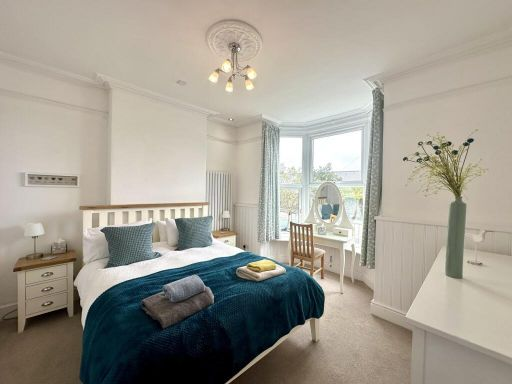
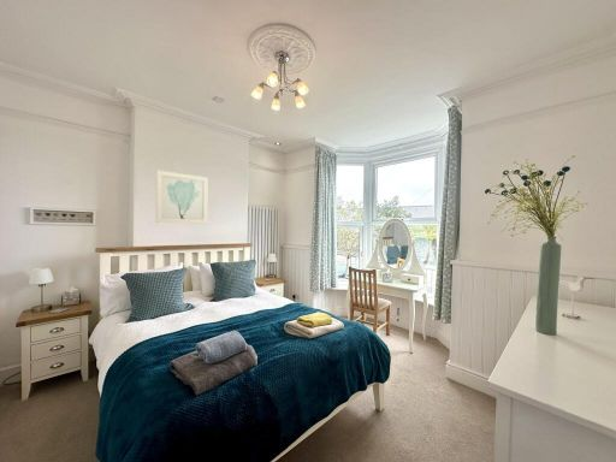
+ wall art (183, 199)
